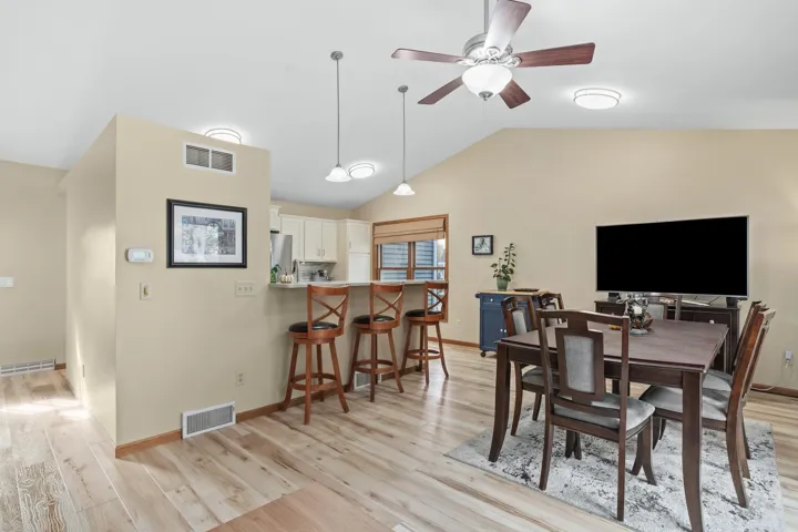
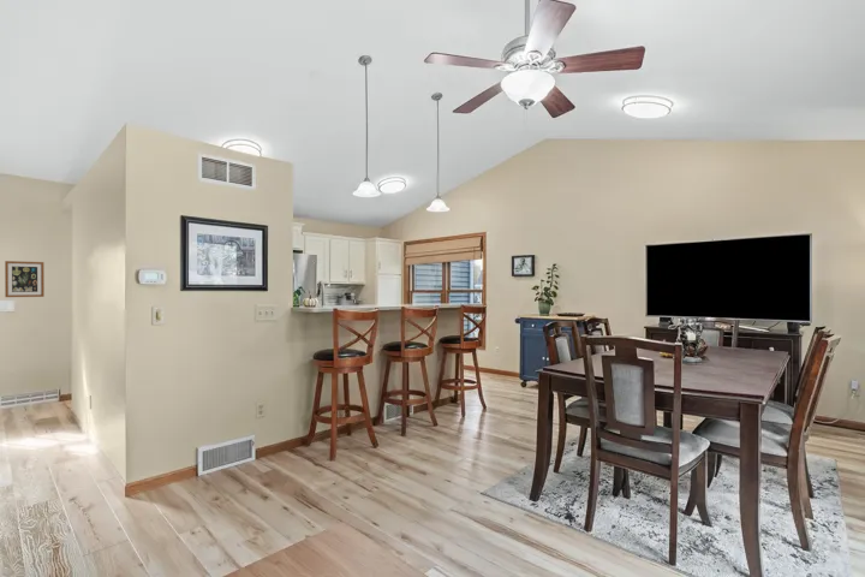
+ wall art (24, 279)
